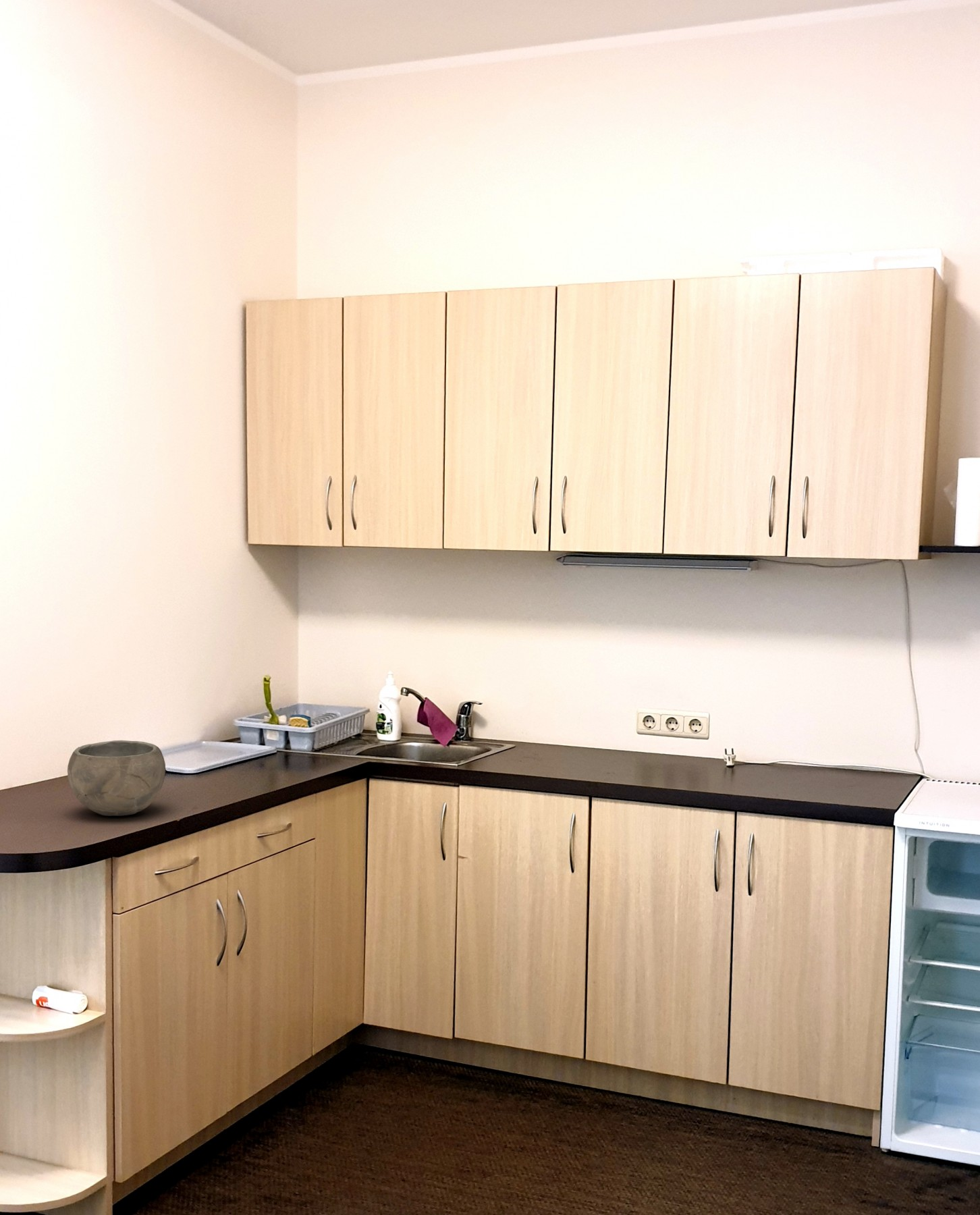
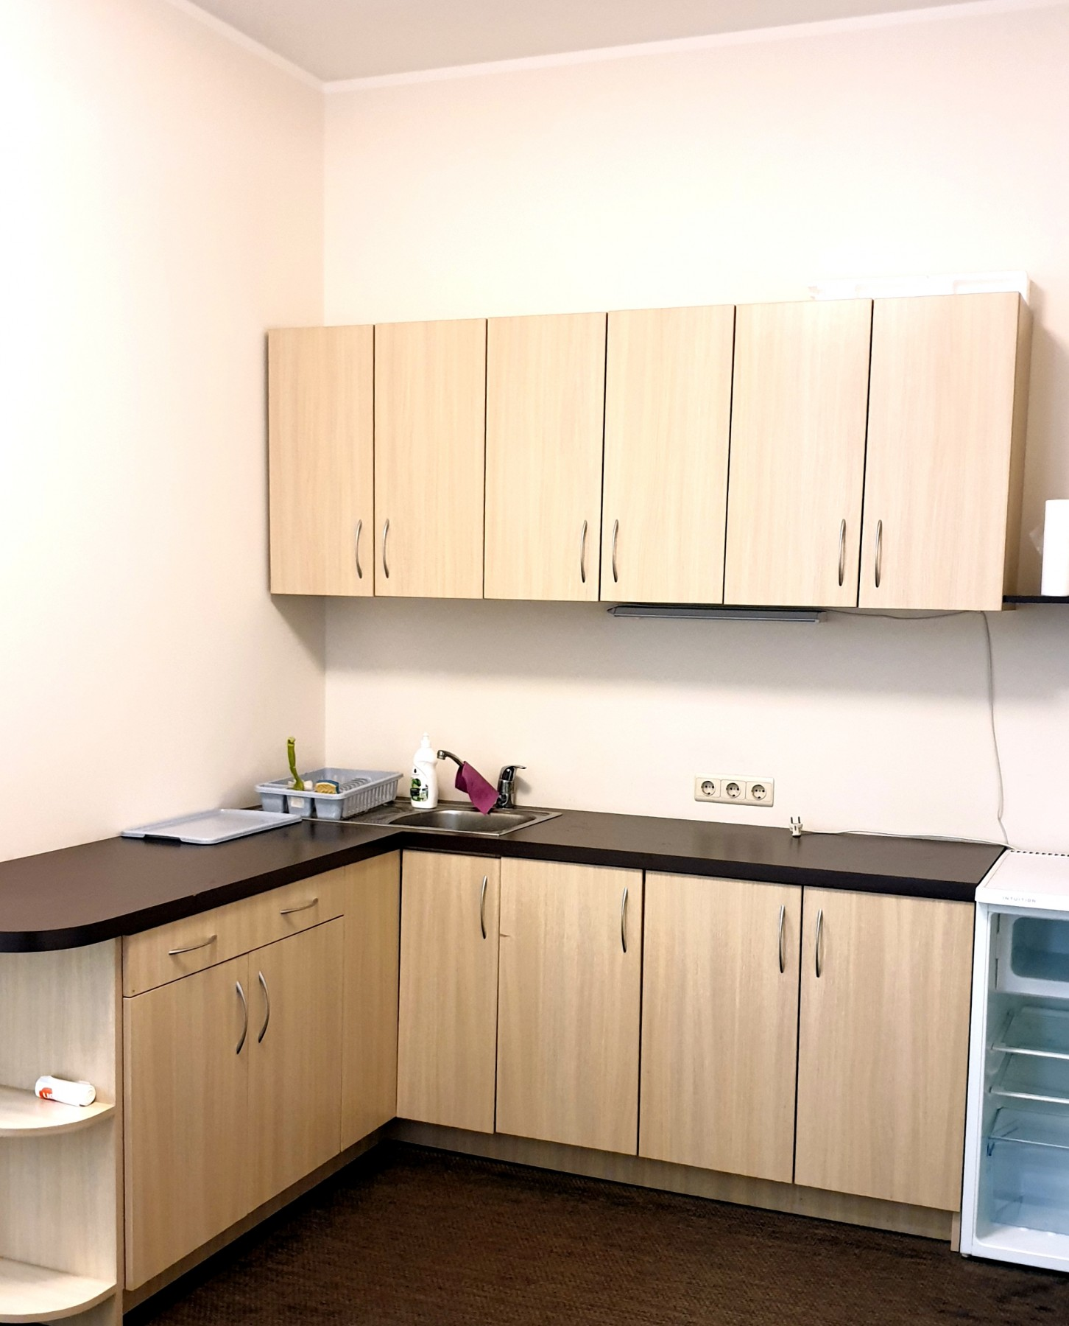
- bowl (117, 780)
